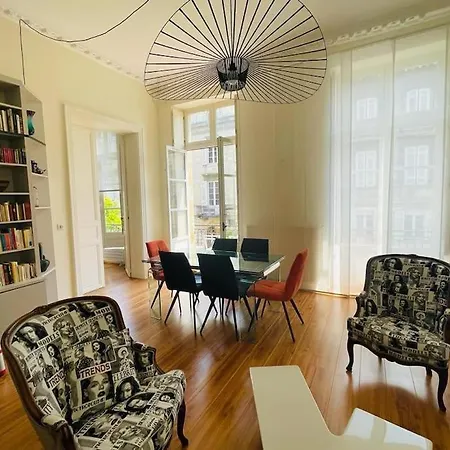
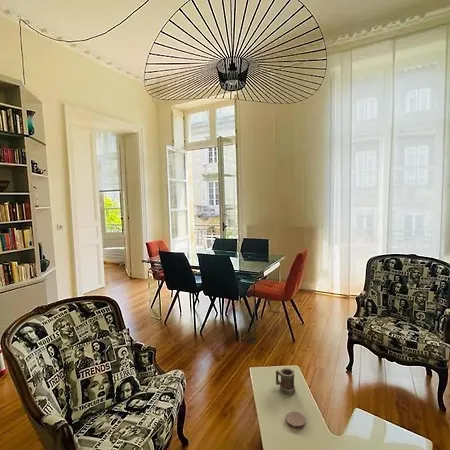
+ mug (285, 380)
+ coaster (295, 419)
